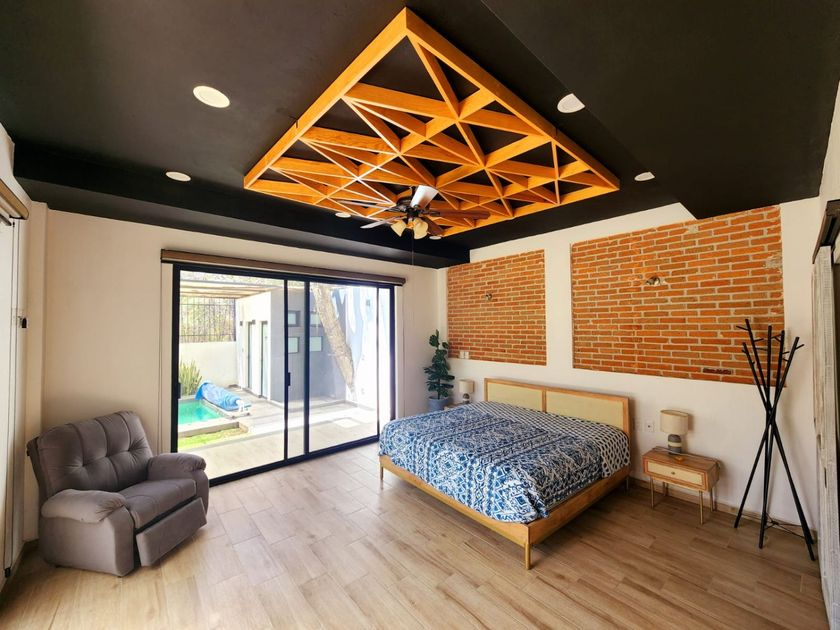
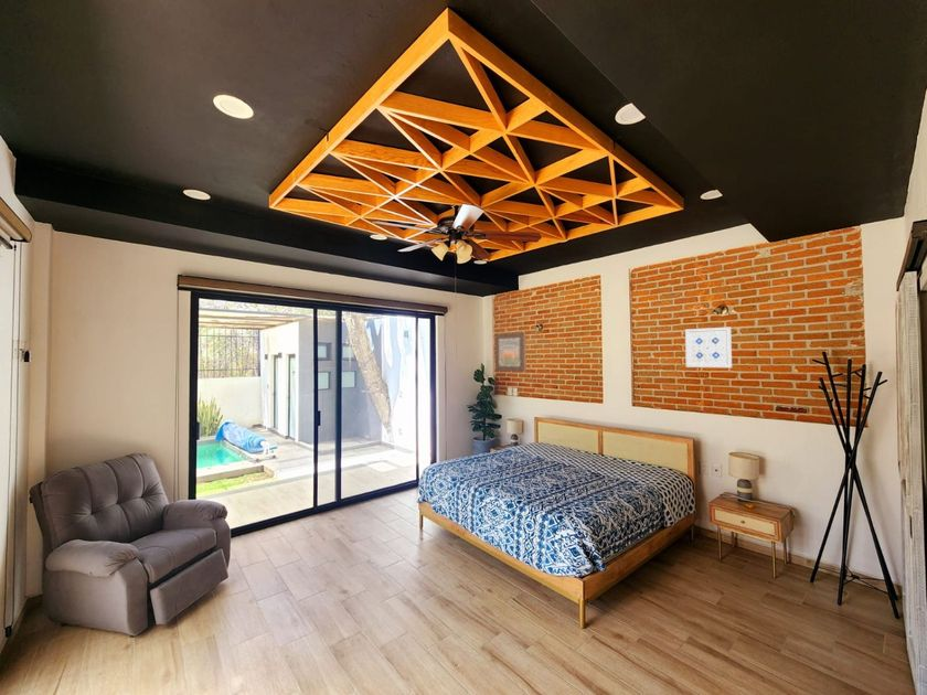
+ wall art (510, 352)
+ wall art (707, 348)
